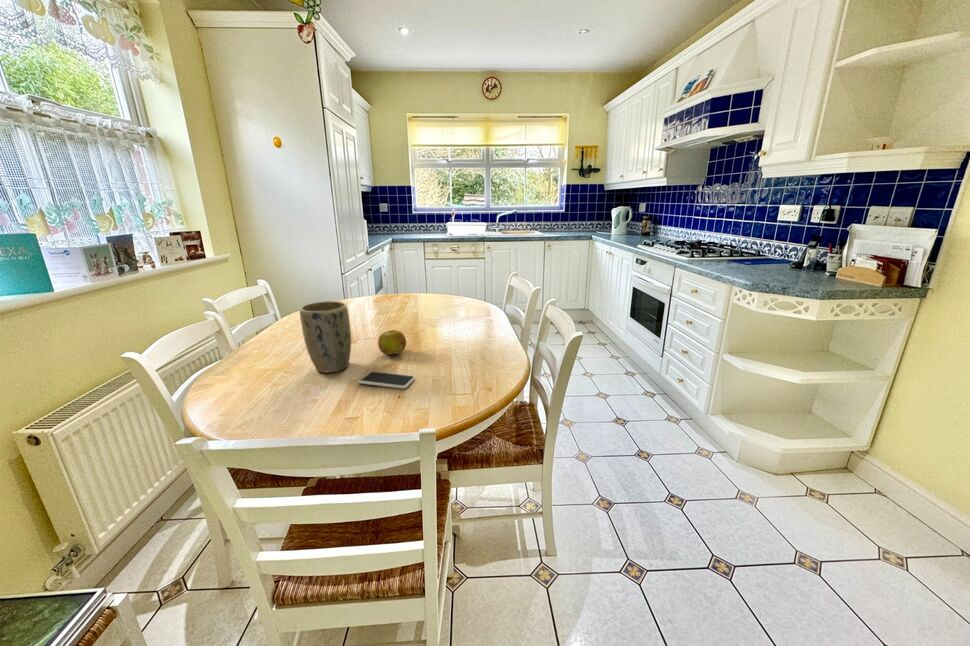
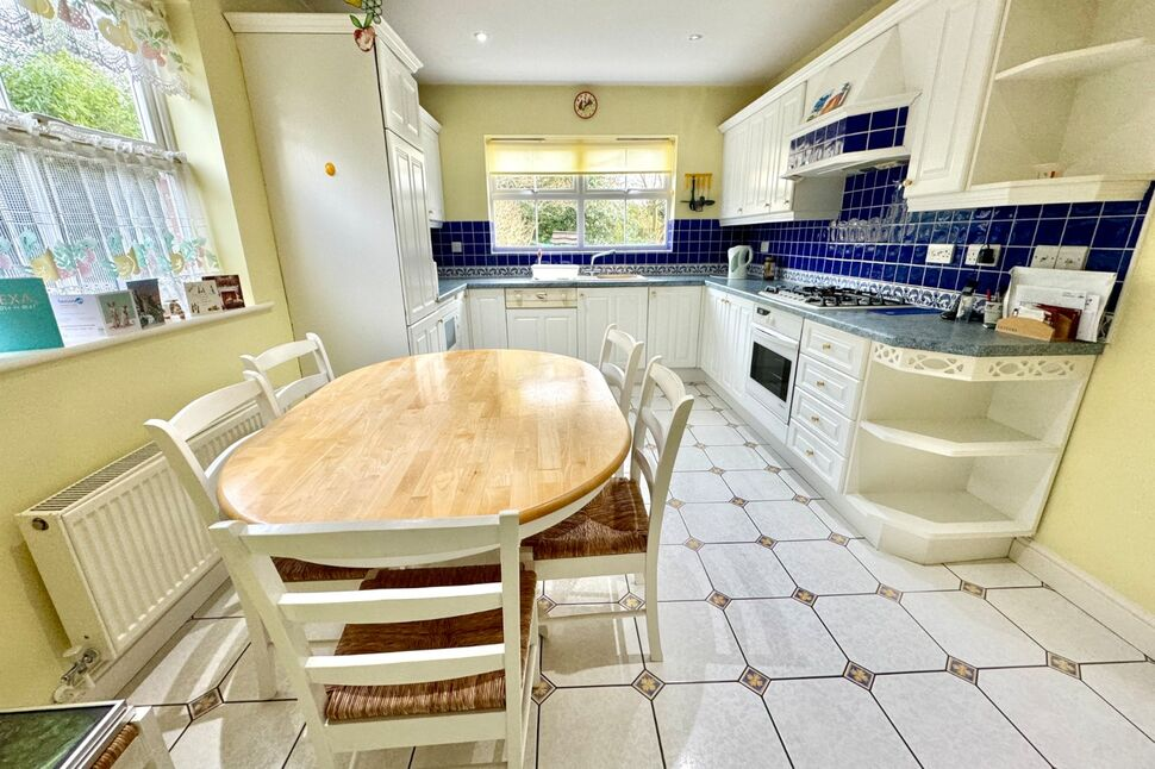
- smartphone (387, 379)
- fruit (392, 342)
- plant pot (328, 337)
